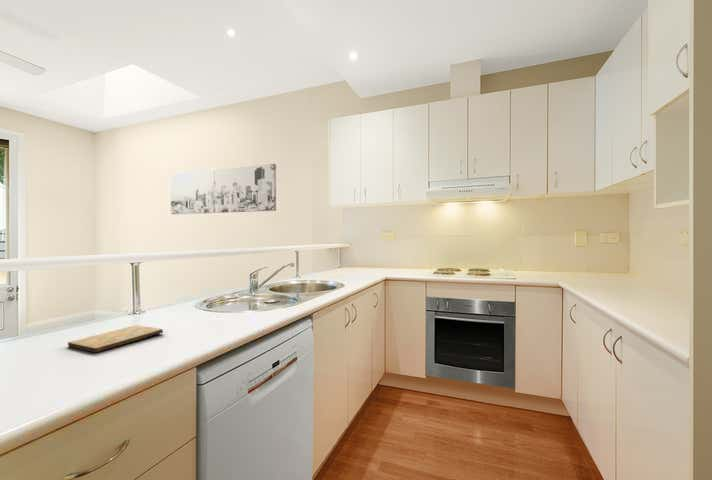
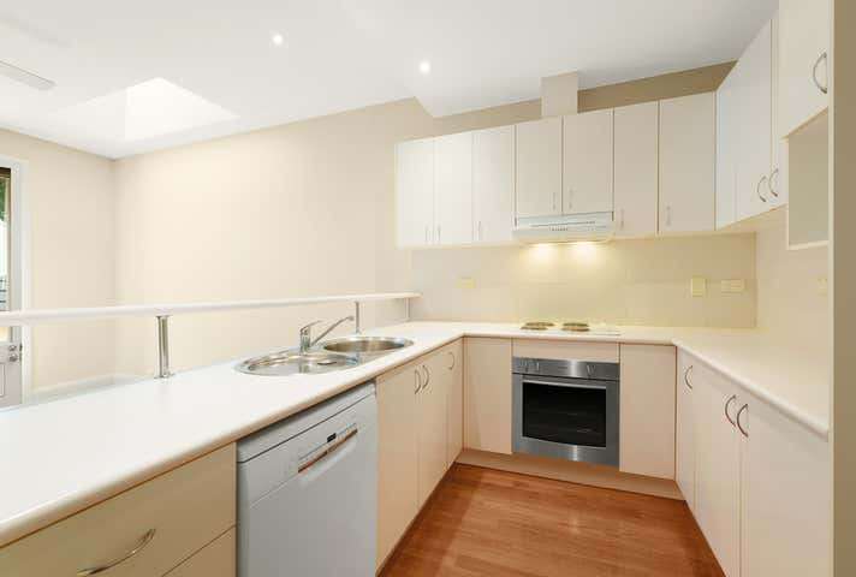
- cutting board (118, 337)
- wall art (220, 191)
